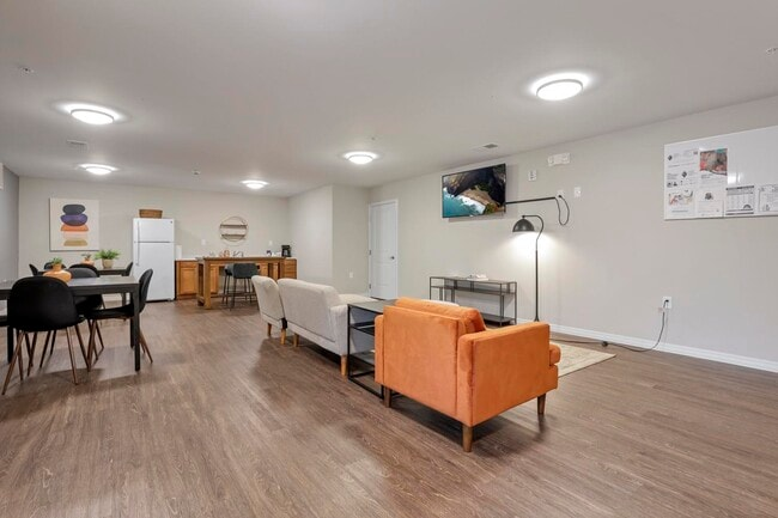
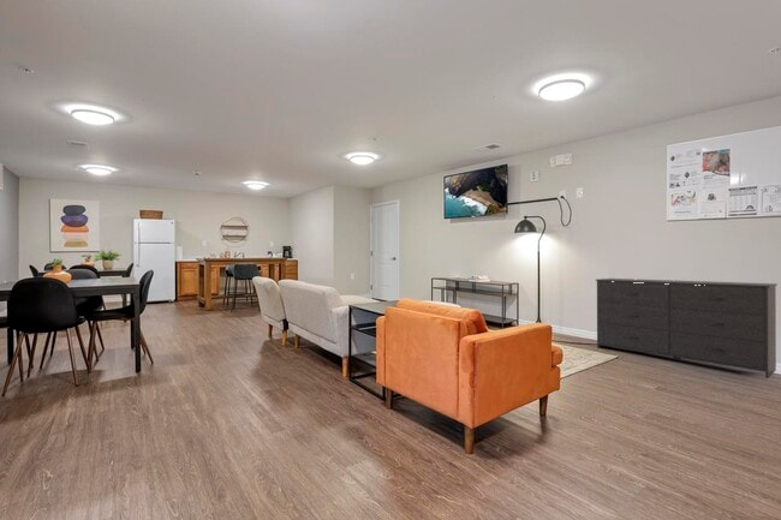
+ dresser (675, 319)
